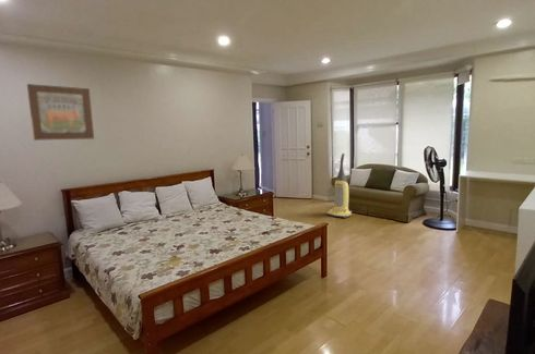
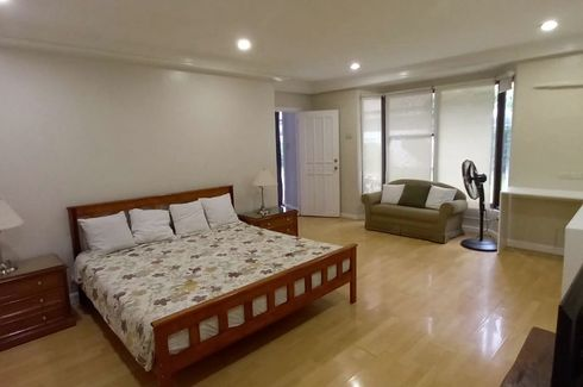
- wall art (62, 113)
- vacuum cleaner (340, 184)
